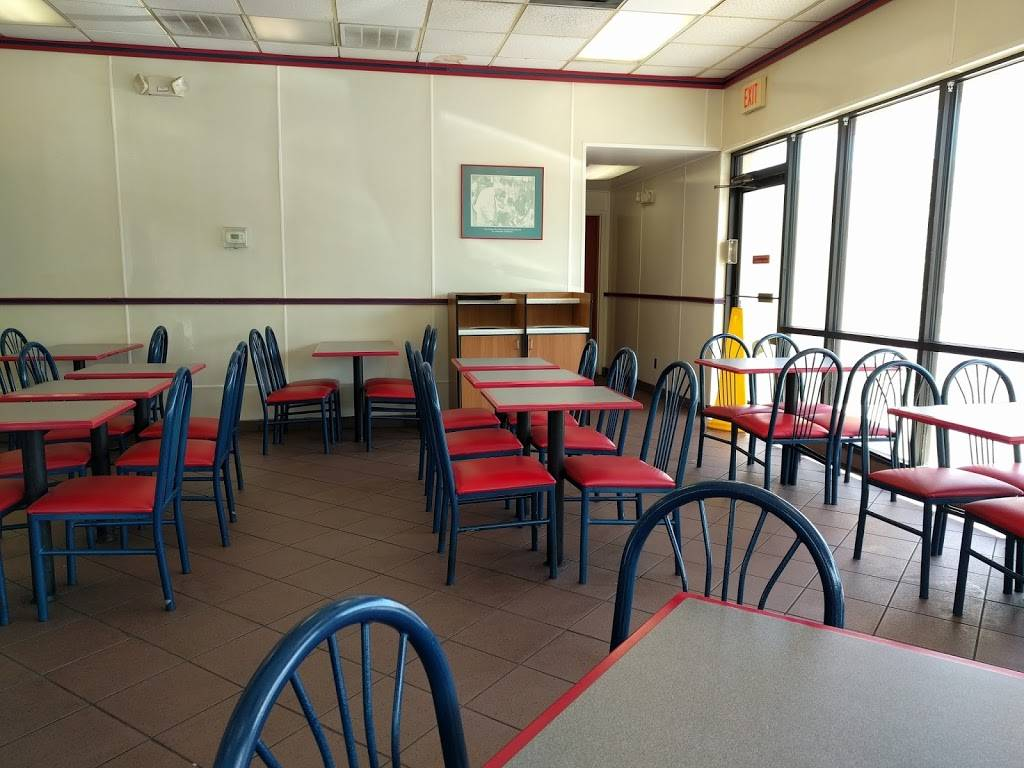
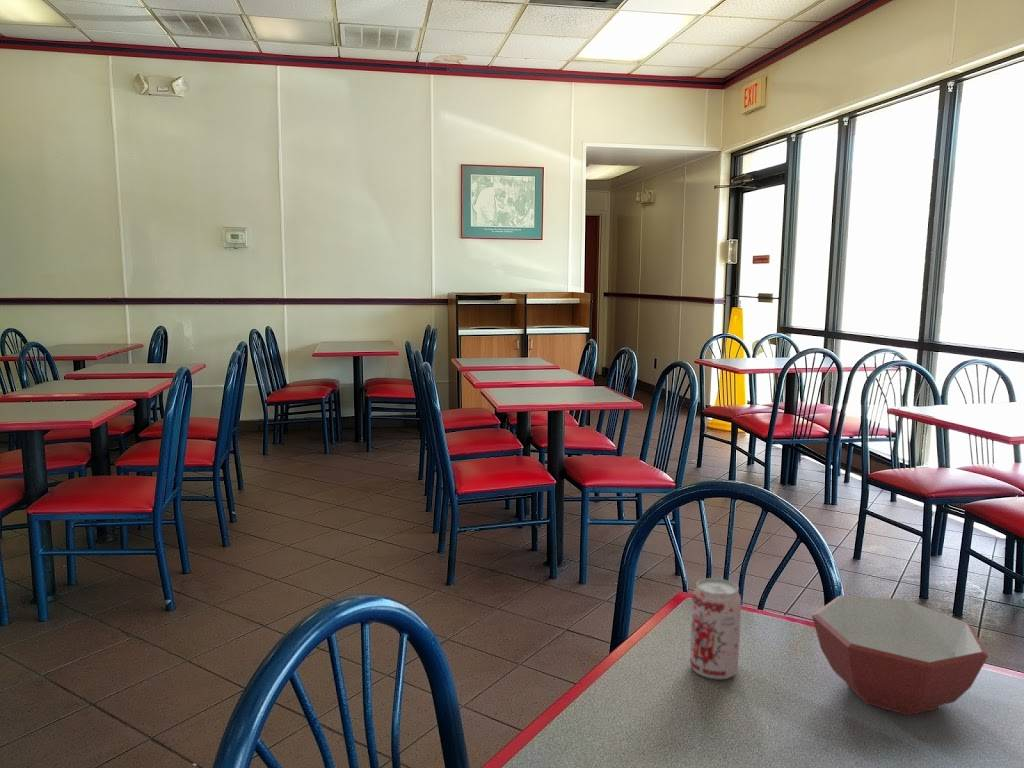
+ beverage can (715, 627)
+ bowl (891, 656)
